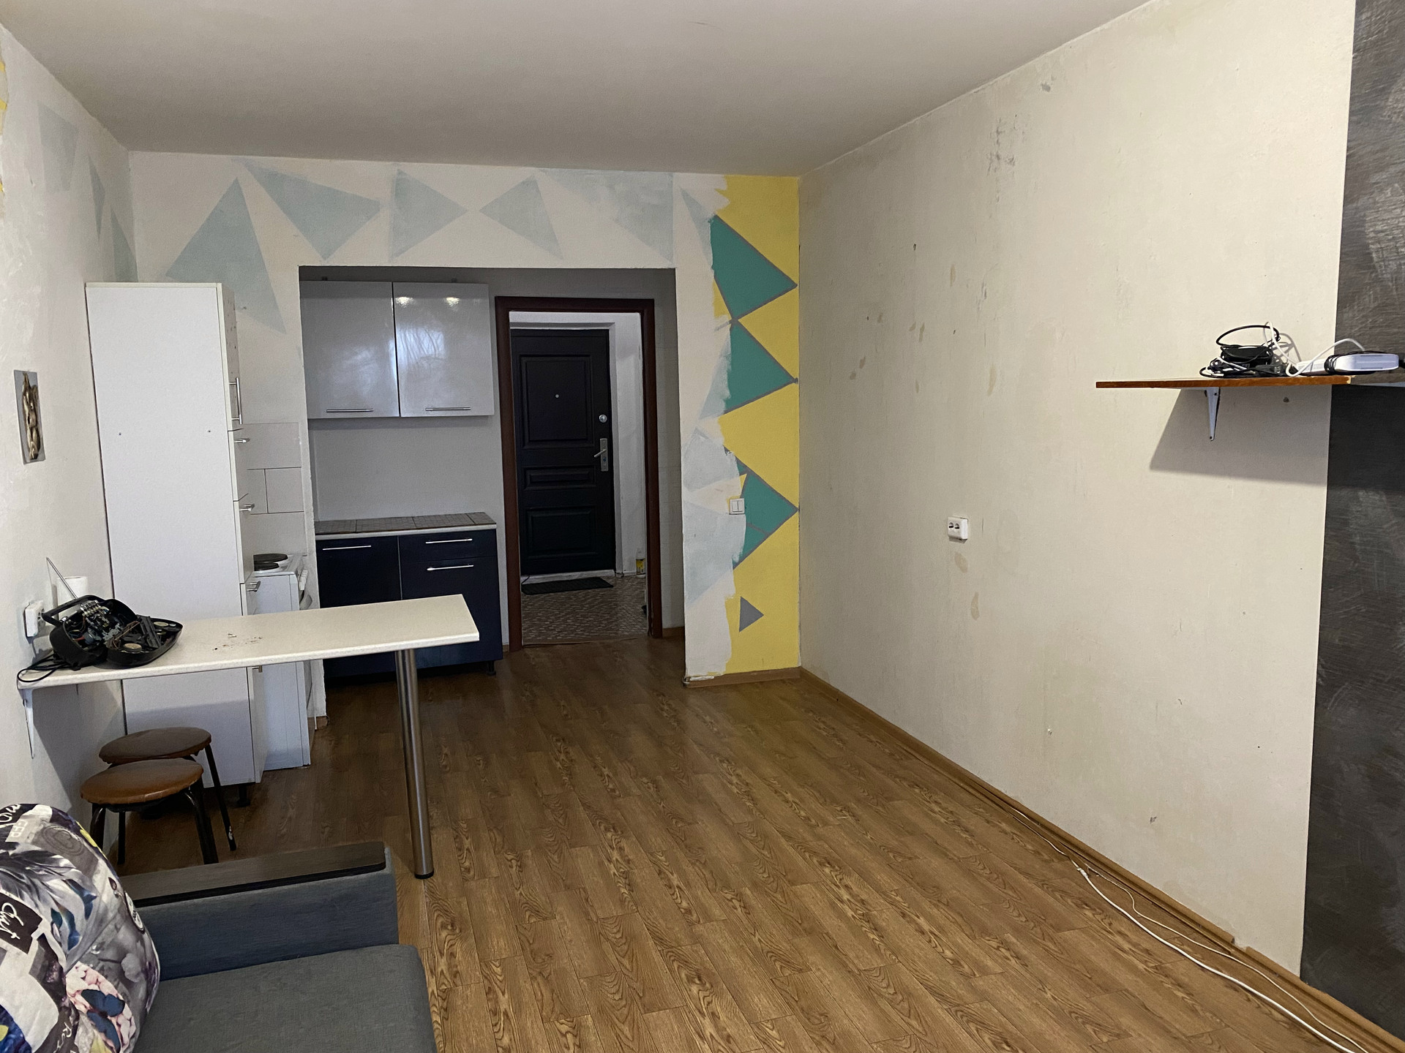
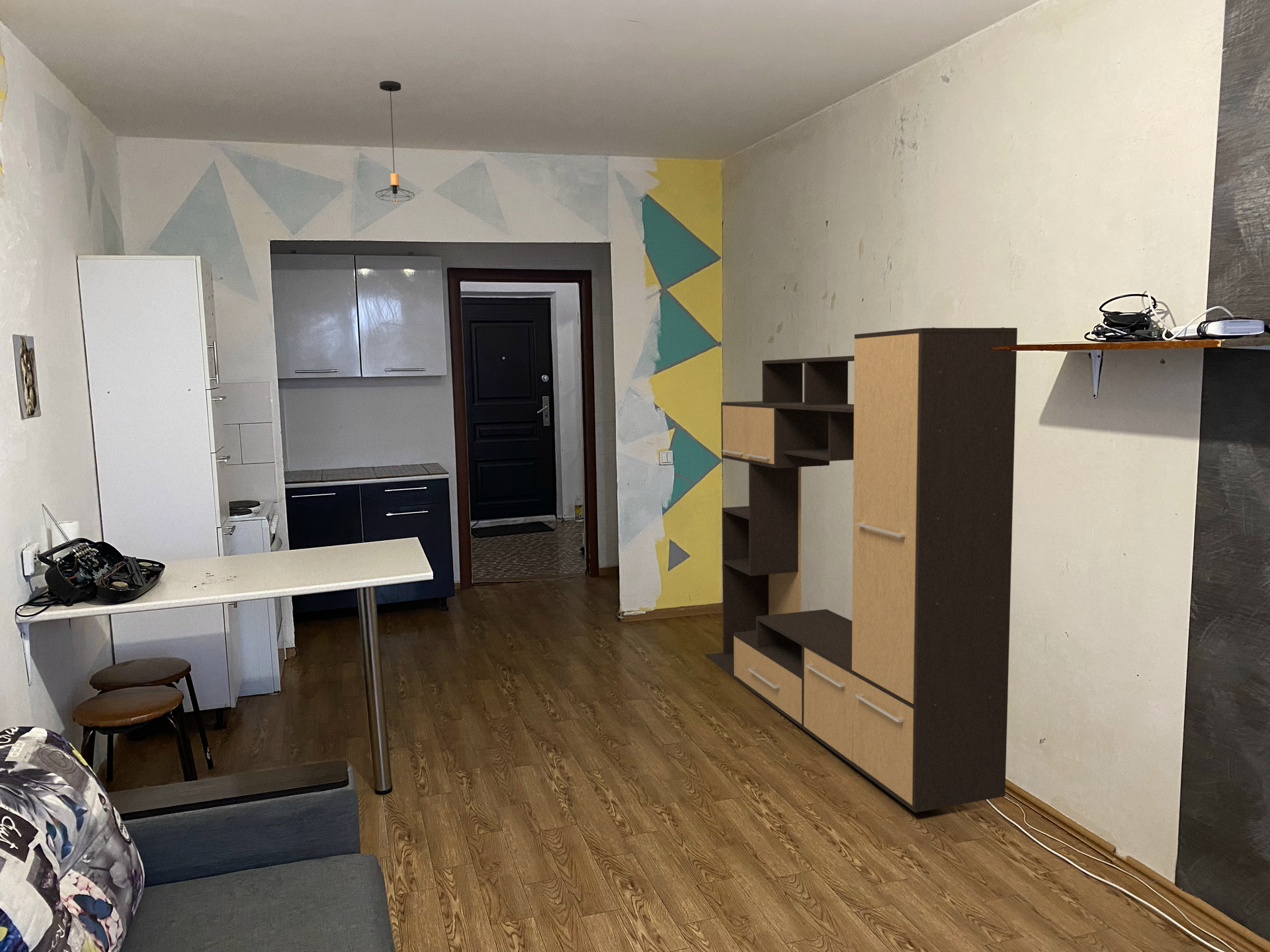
+ pendant light (393, 146)
+ media console (800, 531)
